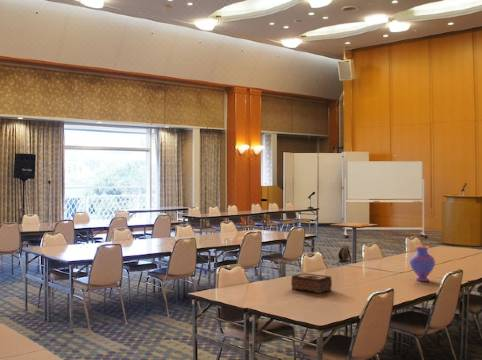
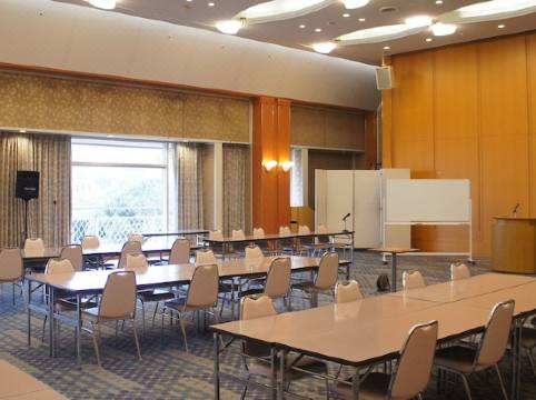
- tissue box (311, 282)
- vase (422, 263)
